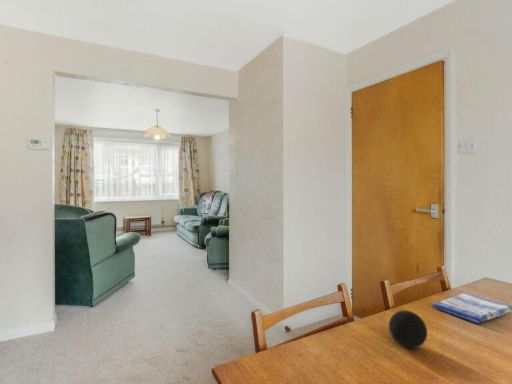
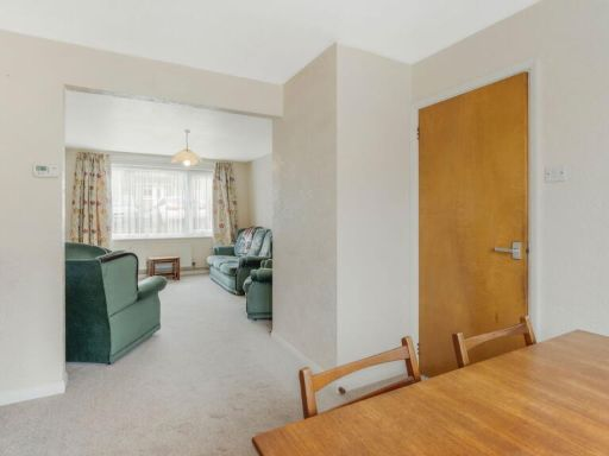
- decorative ball (407, 328)
- dish towel (471, 305)
